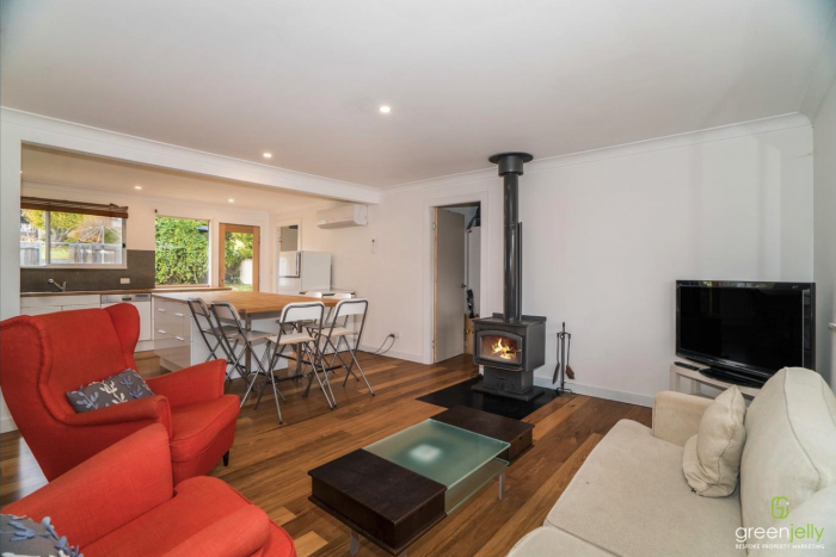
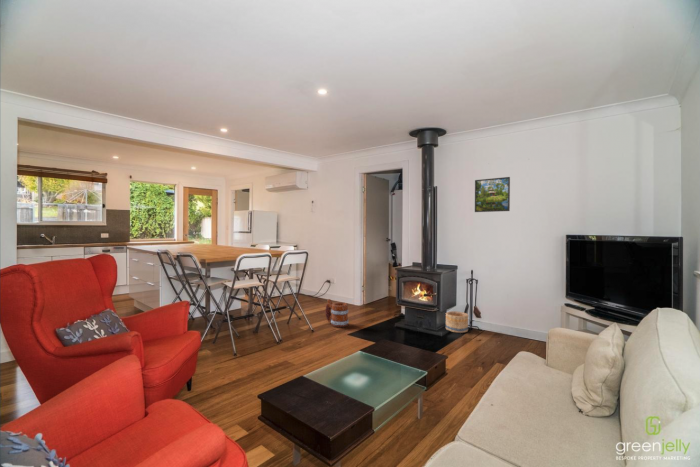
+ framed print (491, 195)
+ basket (456, 321)
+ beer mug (336, 312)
